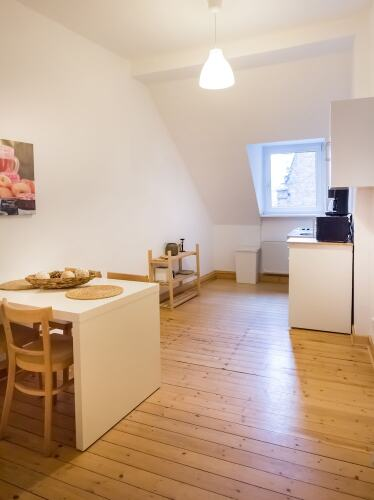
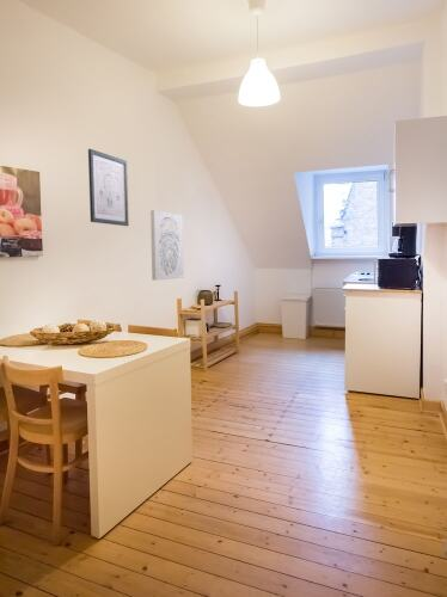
+ wall art (109, 190)
+ wall art (167, 246)
